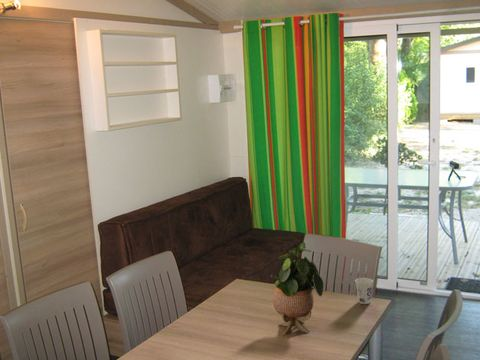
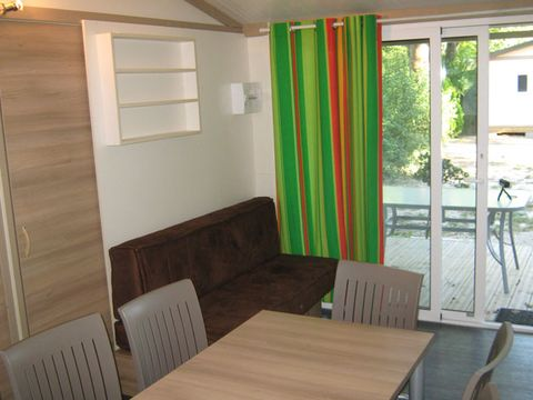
- potted plant (297, 286)
- cup (364, 291)
